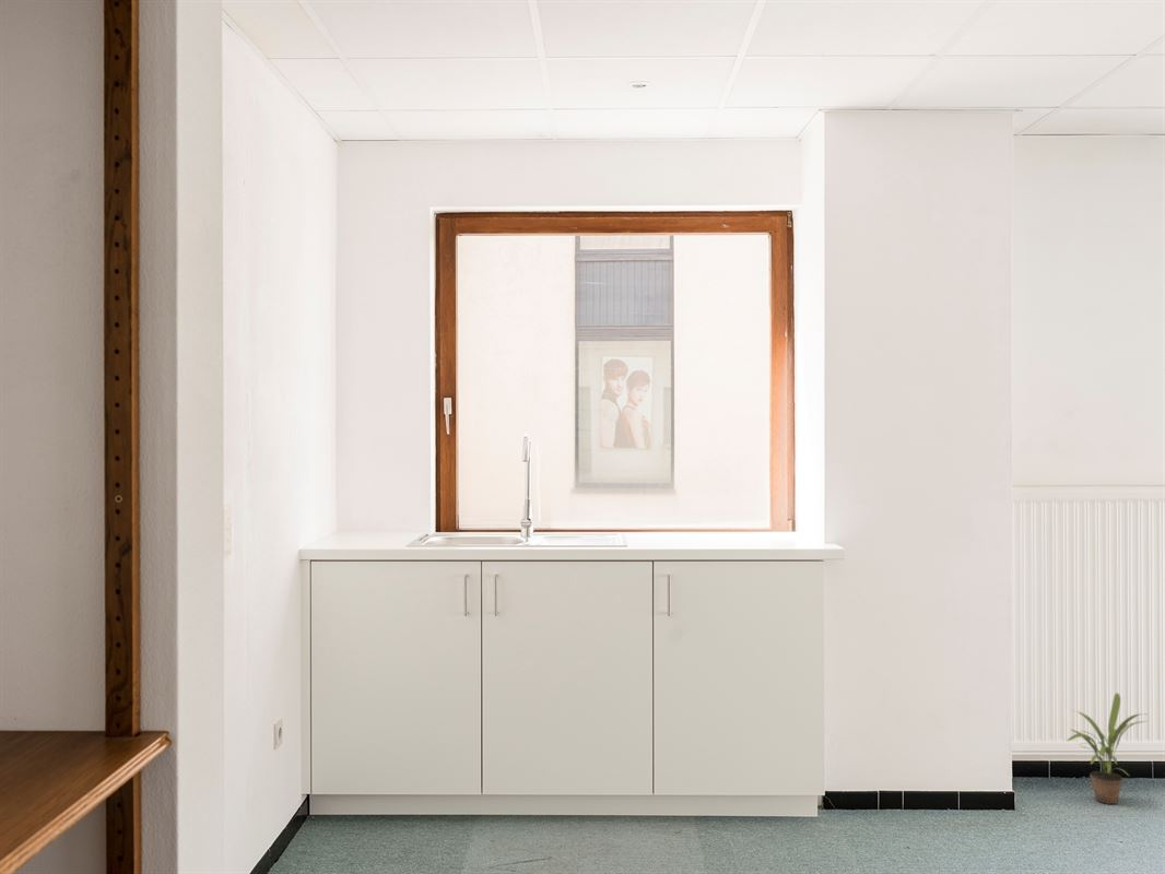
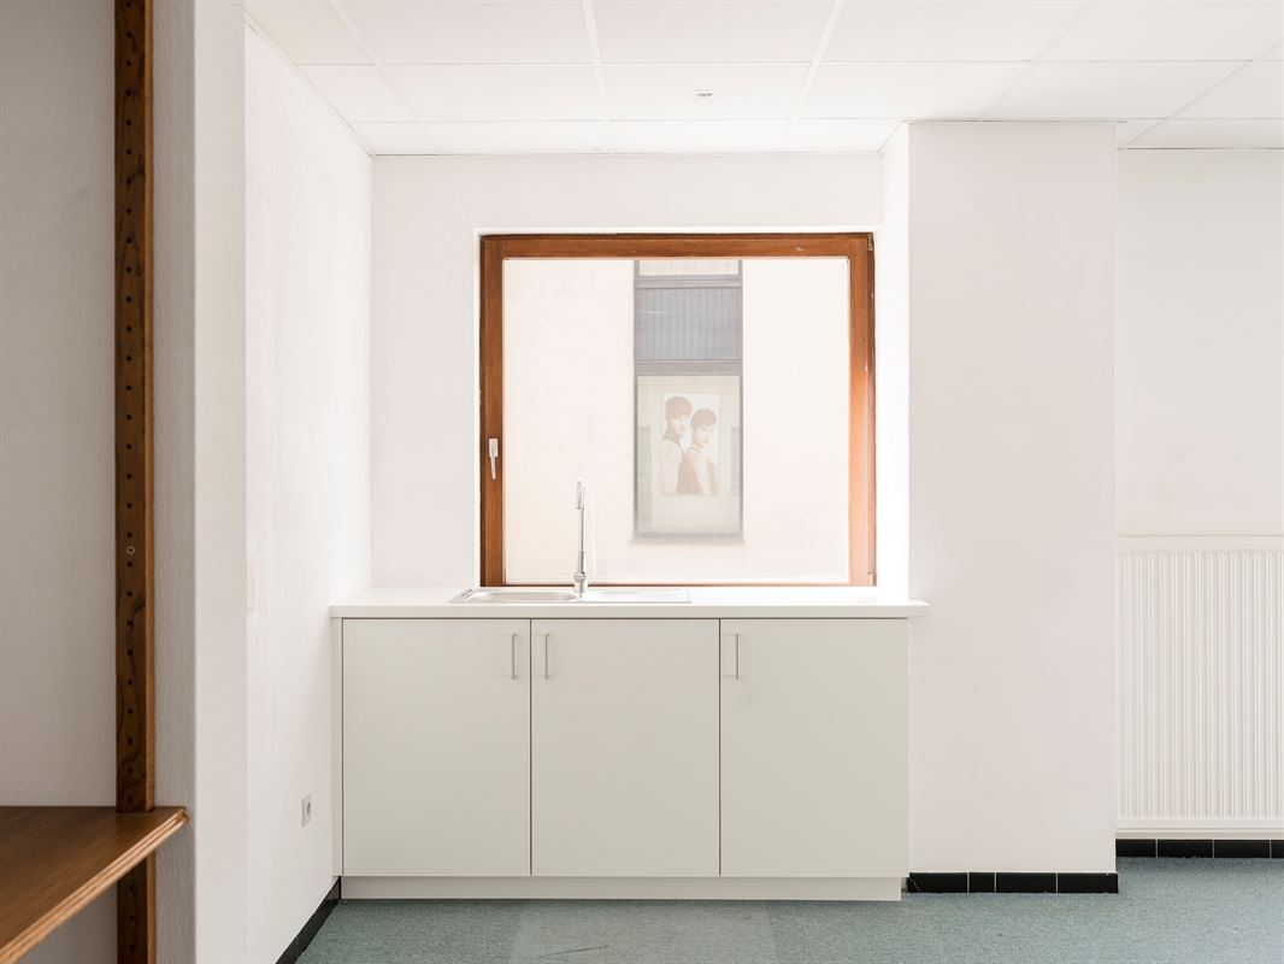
- potted plant (1113, 751)
